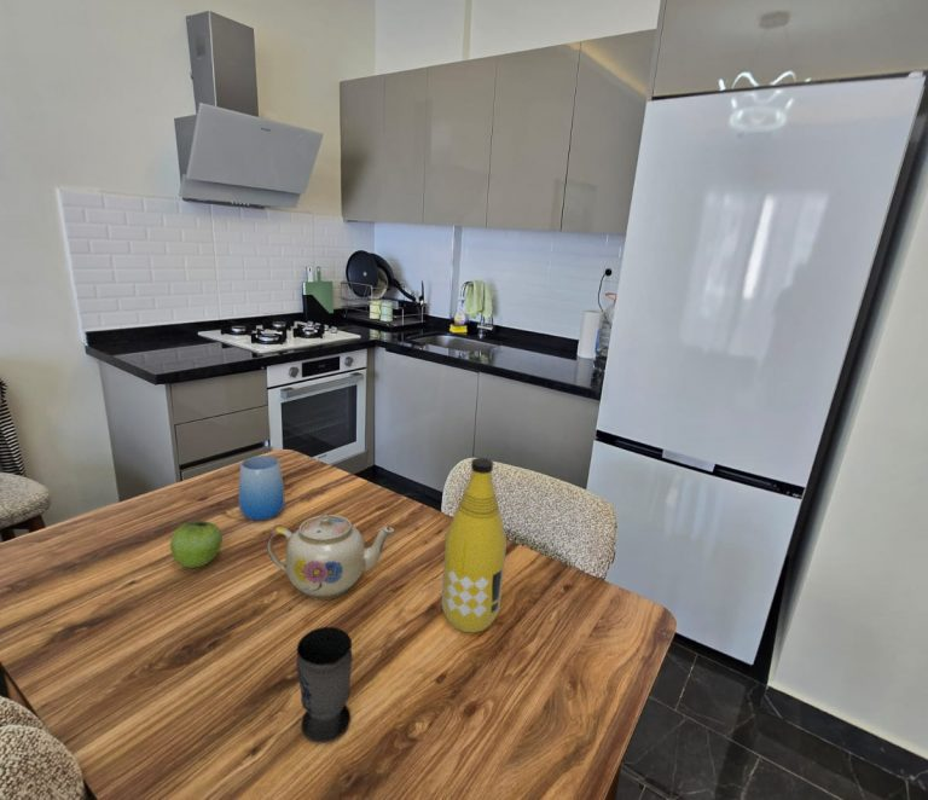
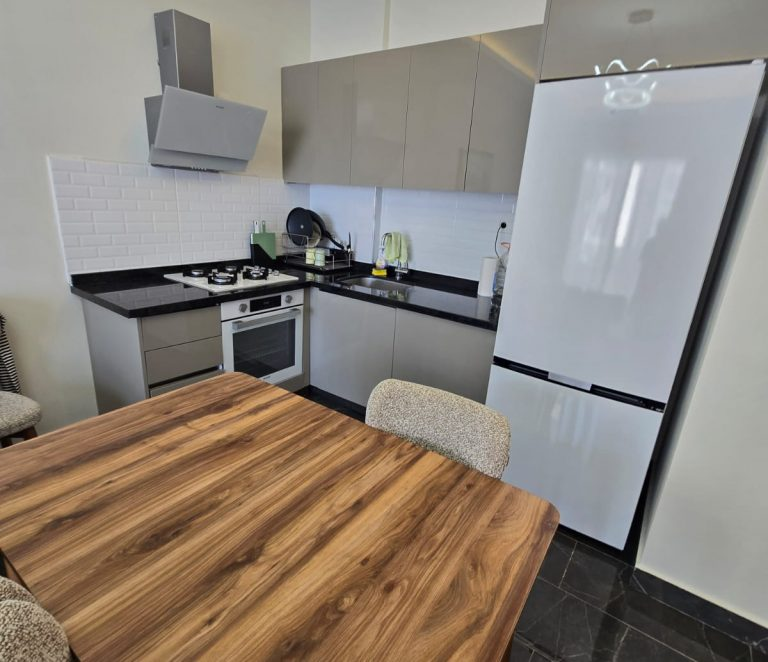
- cup (261, 487)
- cup (325, 684)
- fruit (197, 541)
- teapot (330, 550)
- bottle (475, 543)
